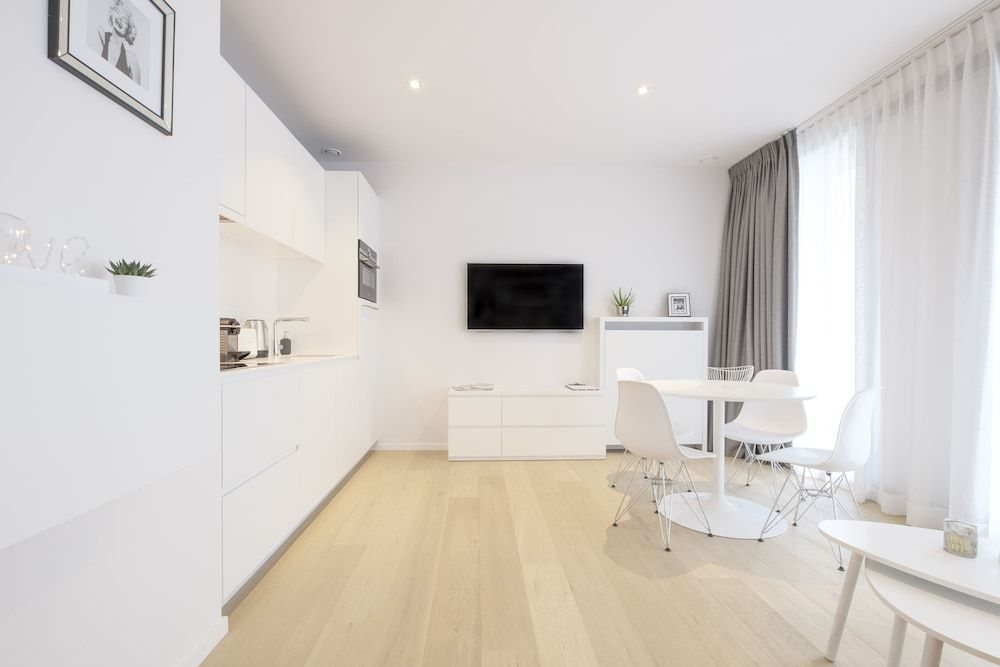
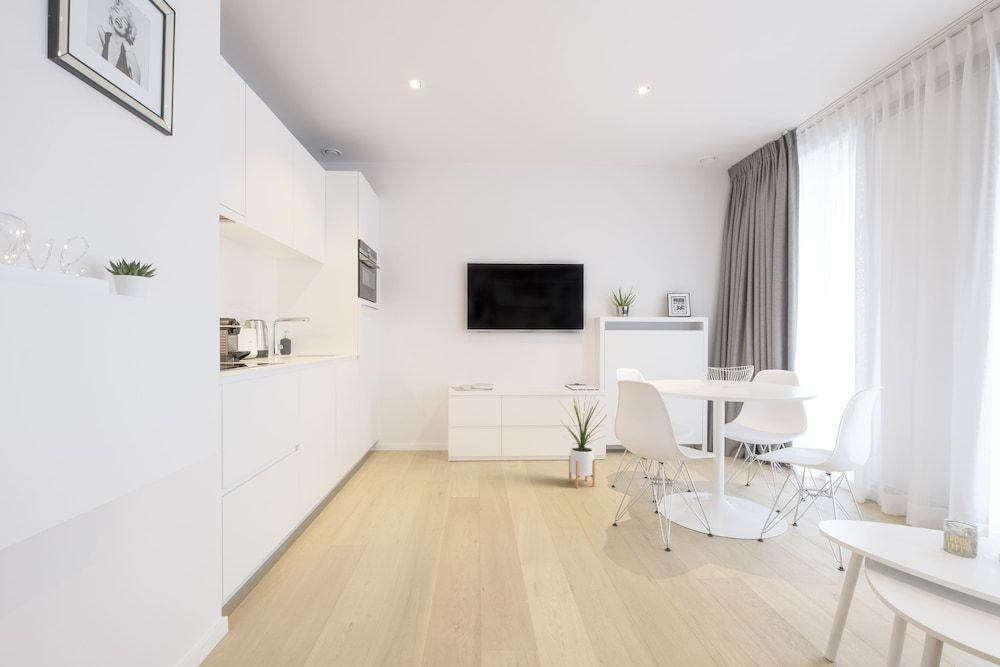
+ house plant (581, 438)
